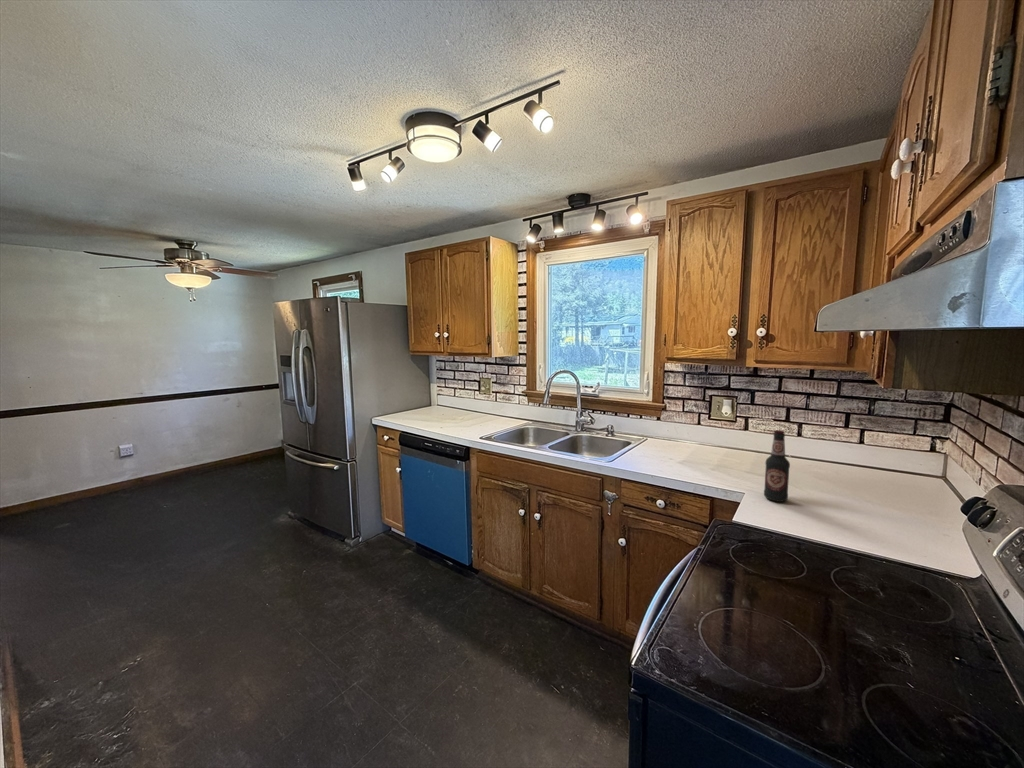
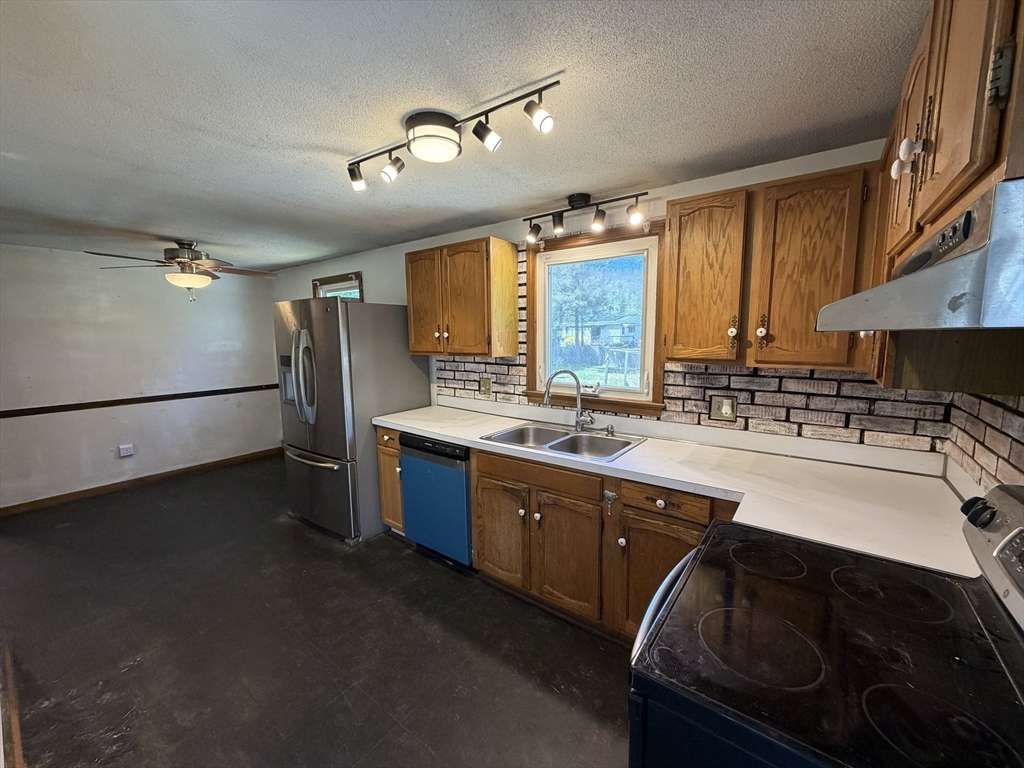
- bottle (777, 465)
